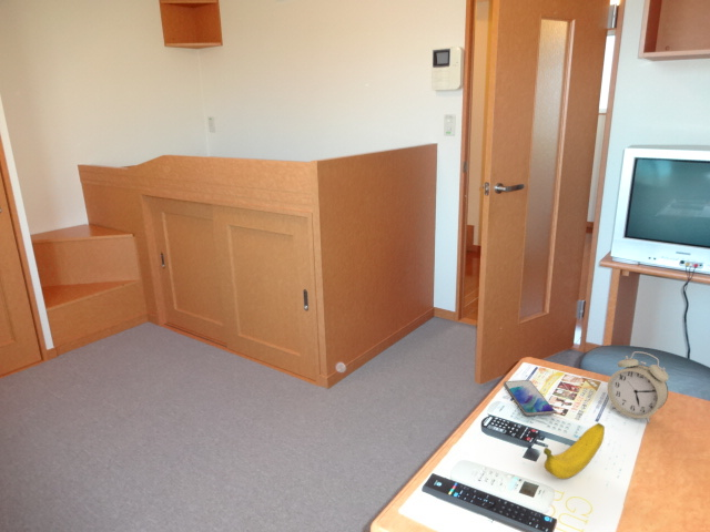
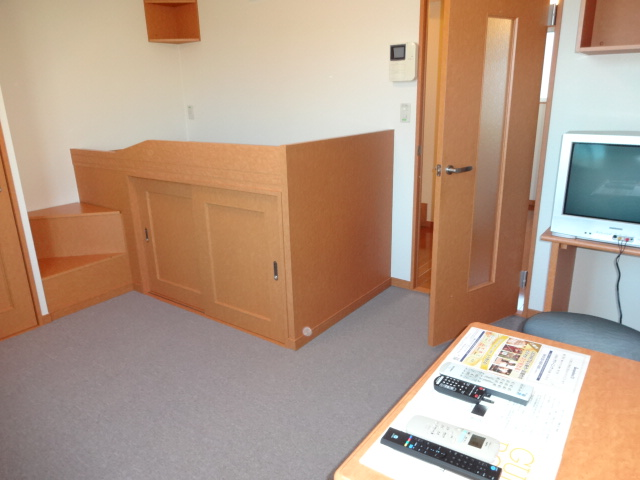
- banana (571, 450)
- alarm clock (638, 383)
- smartphone (527, 397)
